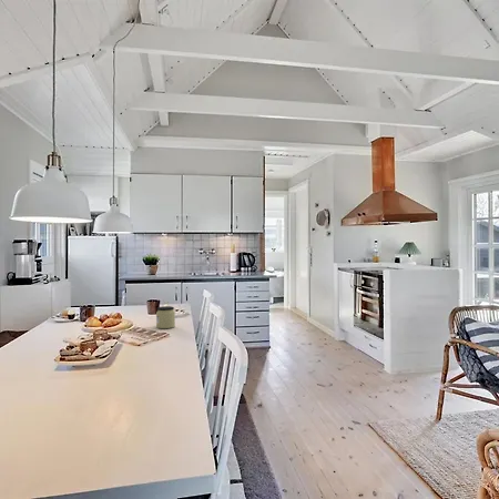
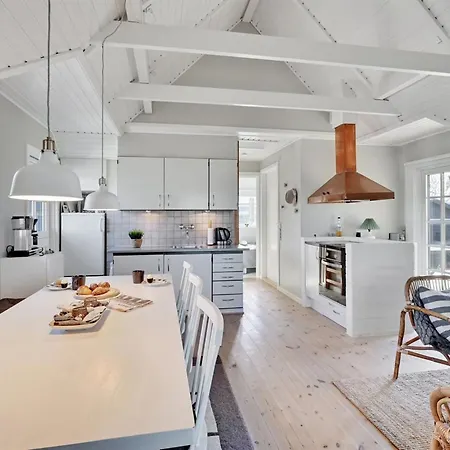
- jar (165, 317)
